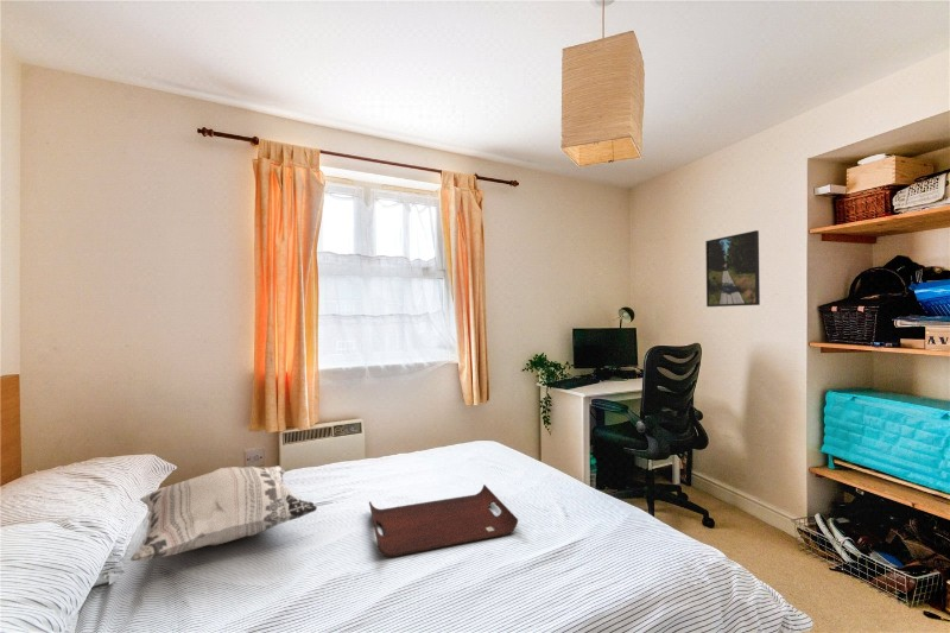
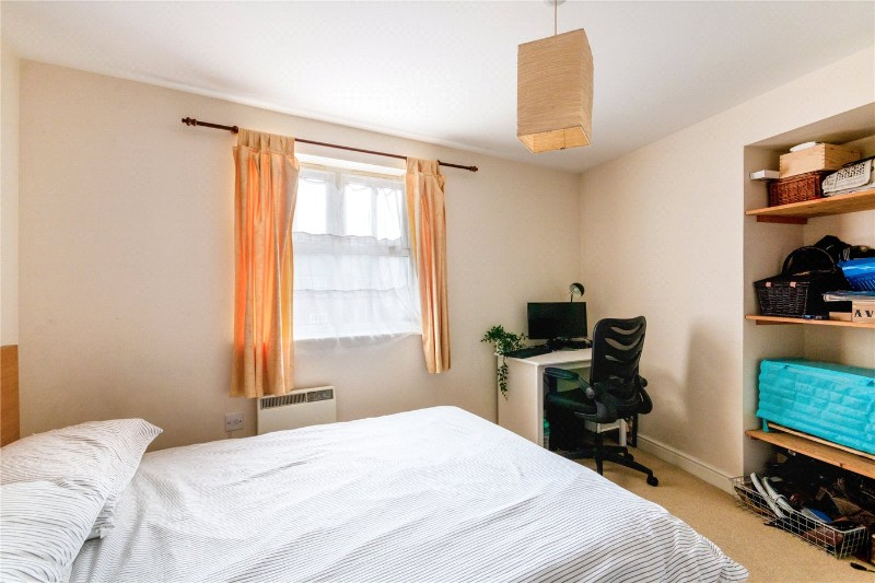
- serving tray (439, 515)
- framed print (730, 271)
- decorative pillow (226, 504)
